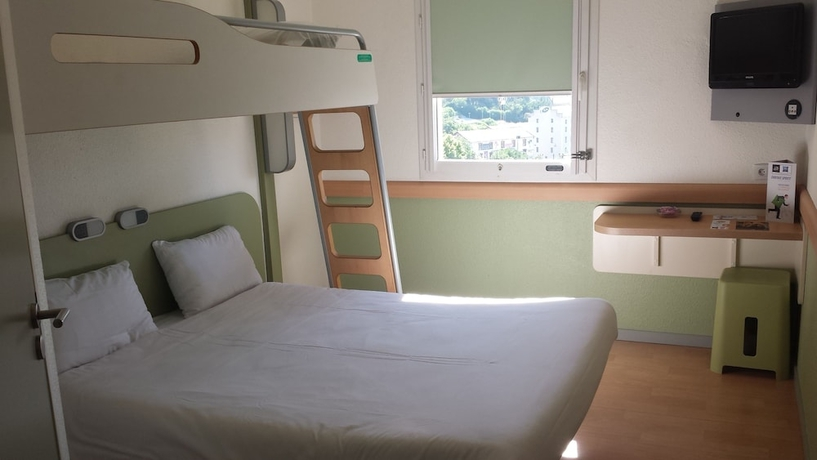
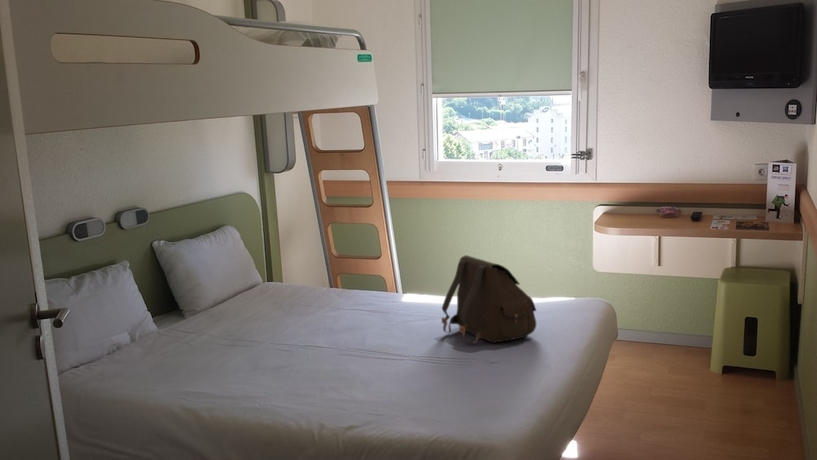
+ satchel (485, 296)
